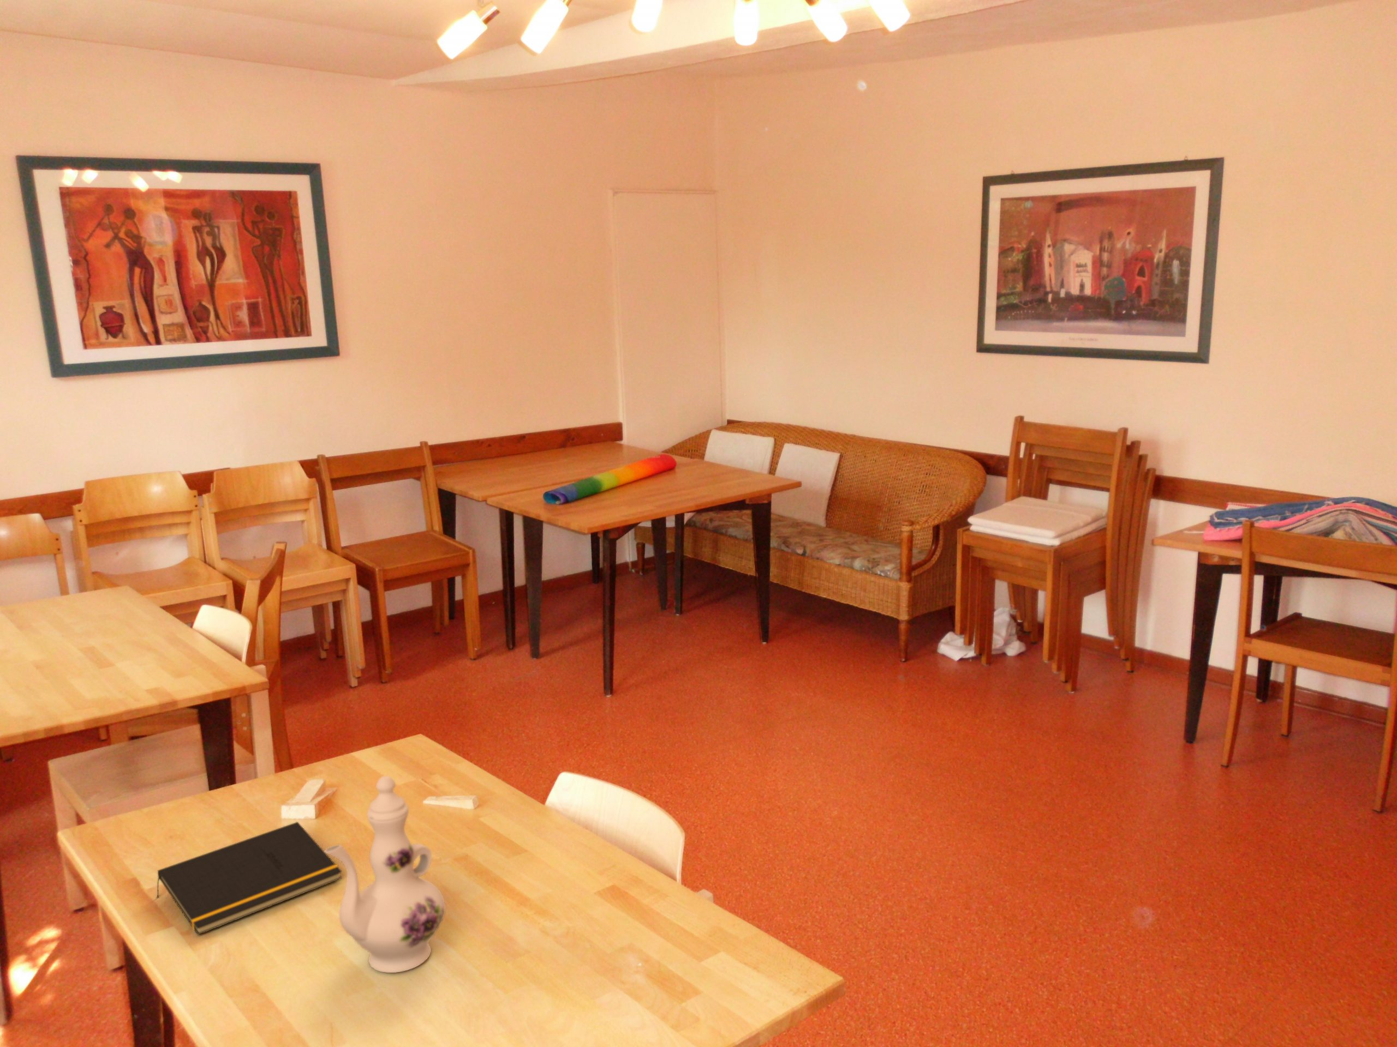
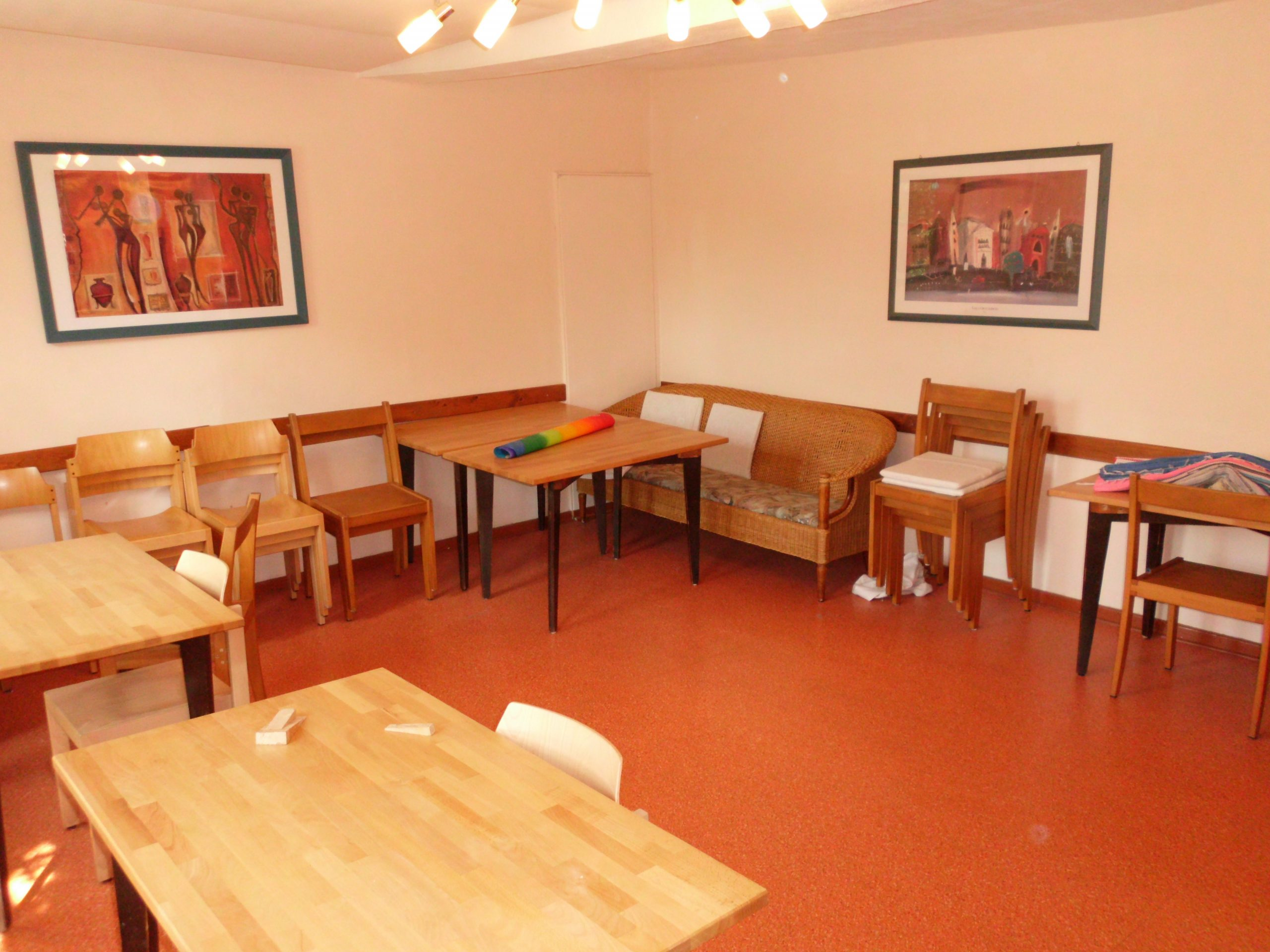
- chinaware (382, 872)
- notepad (251, 874)
